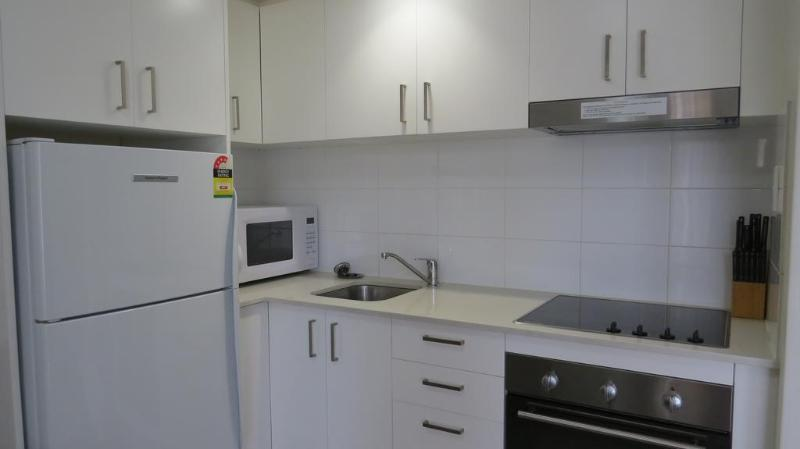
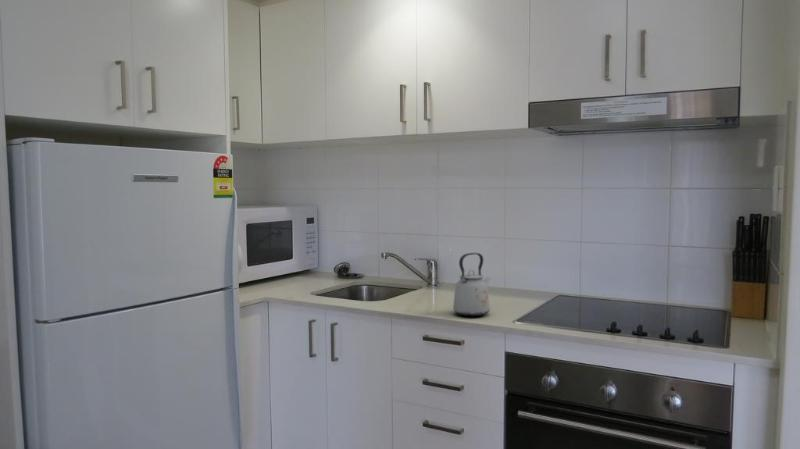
+ kettle (475, 282)
